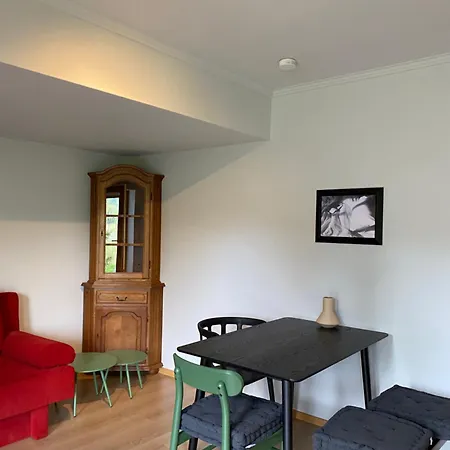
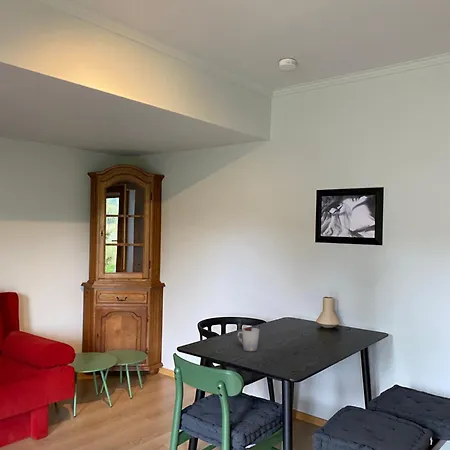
+ cup (247, 339)
